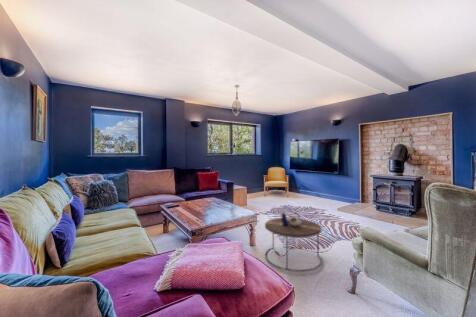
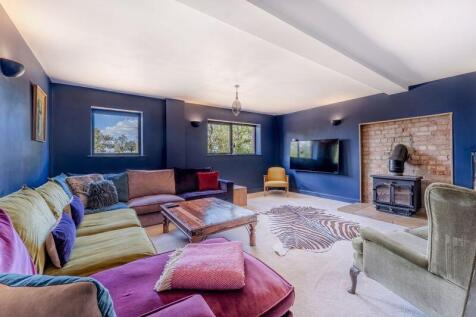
- side table (292, 234)
